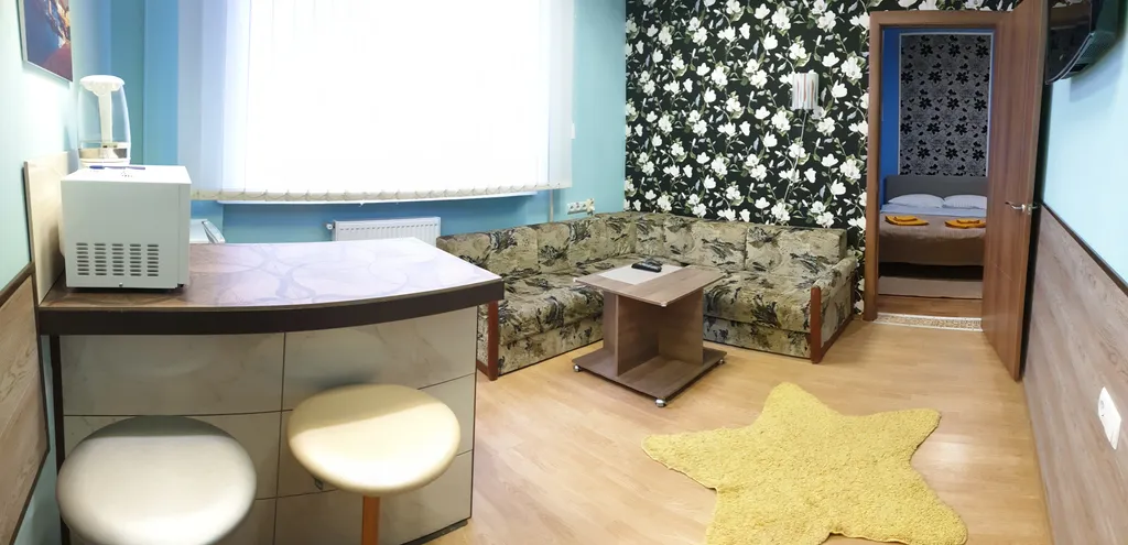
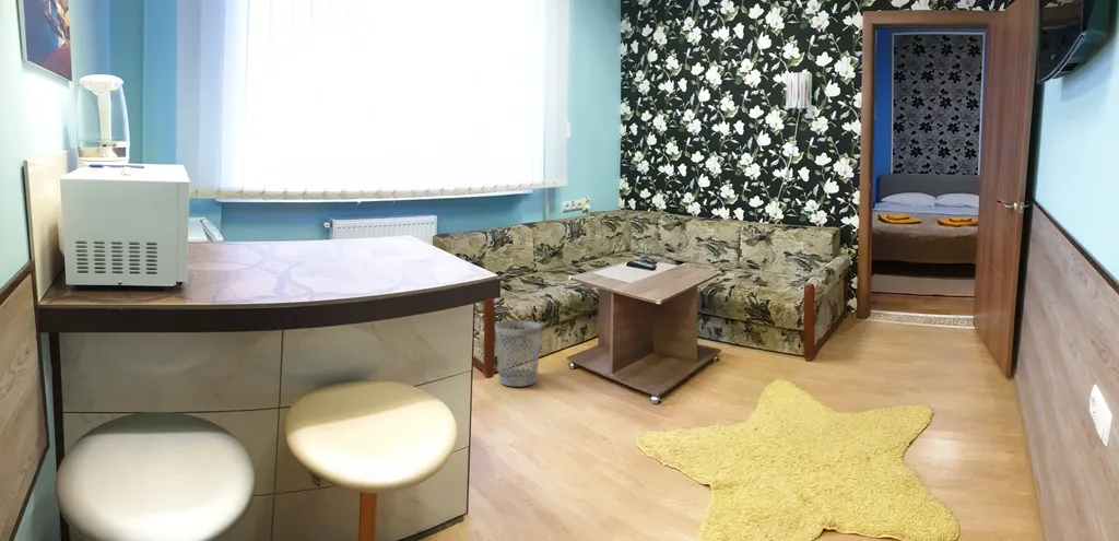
+ wastebasket (518, 353)
